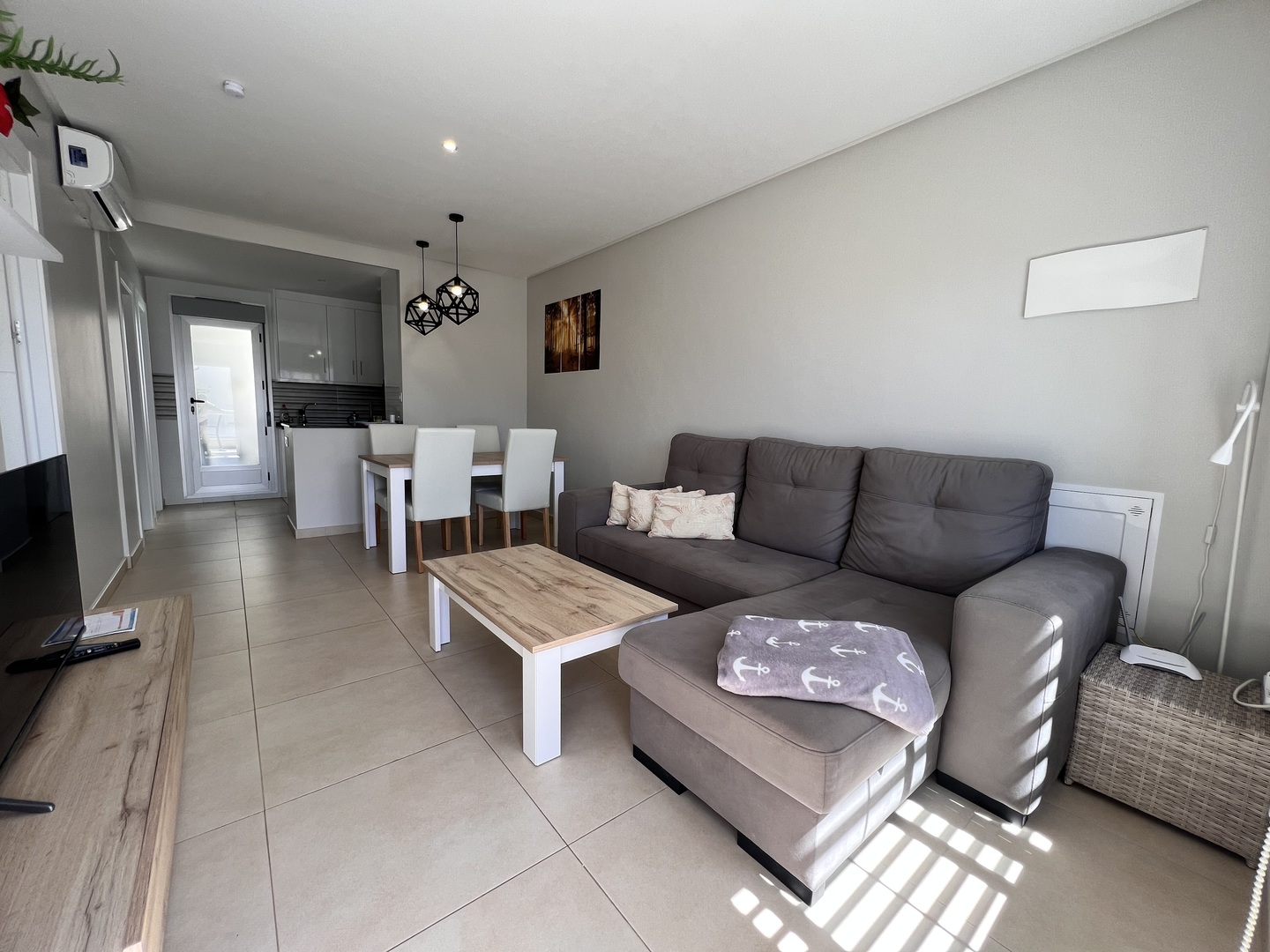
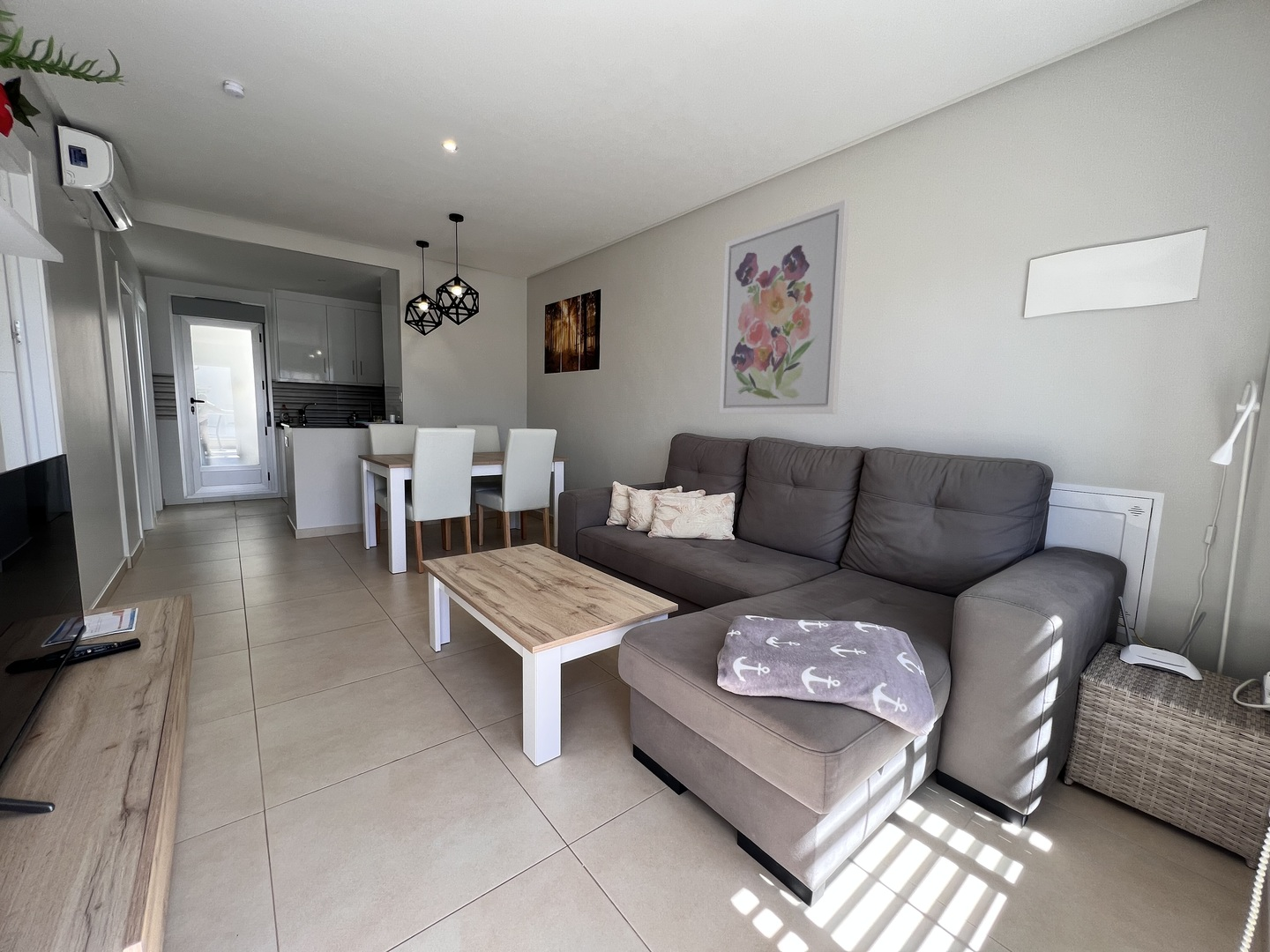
+ wall art (776, 320)
